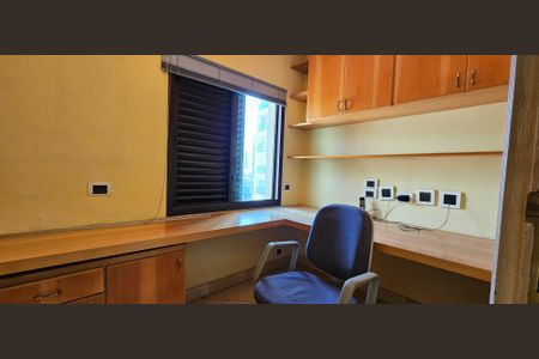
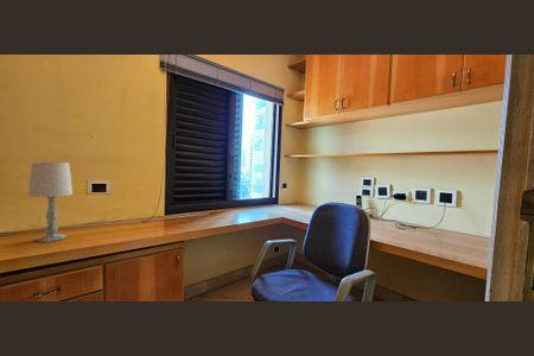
+ table lamp (51, 201)
